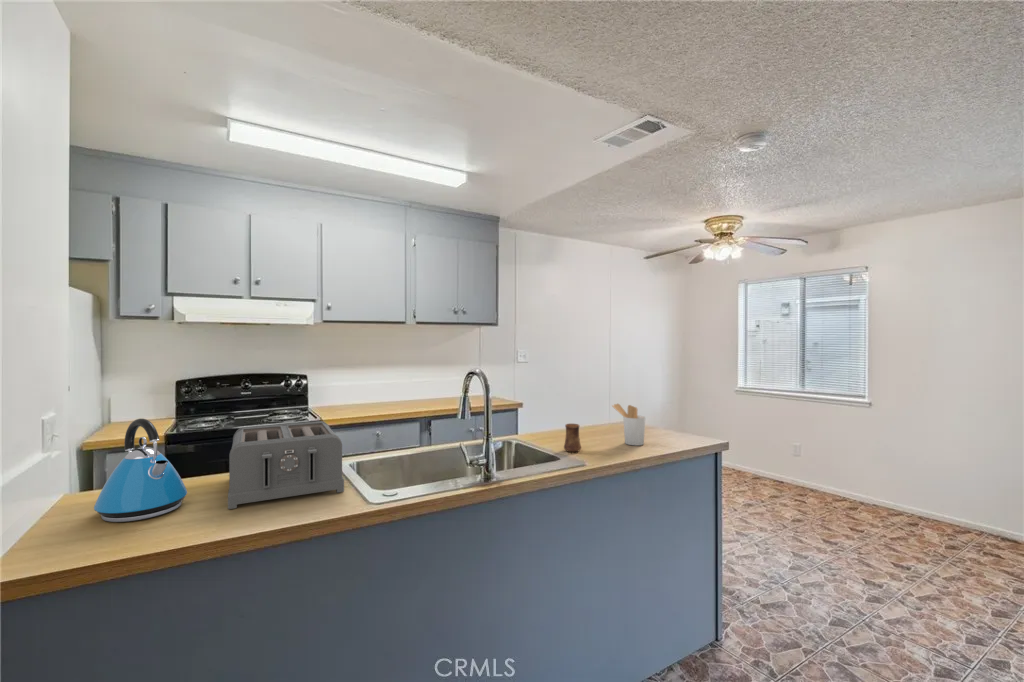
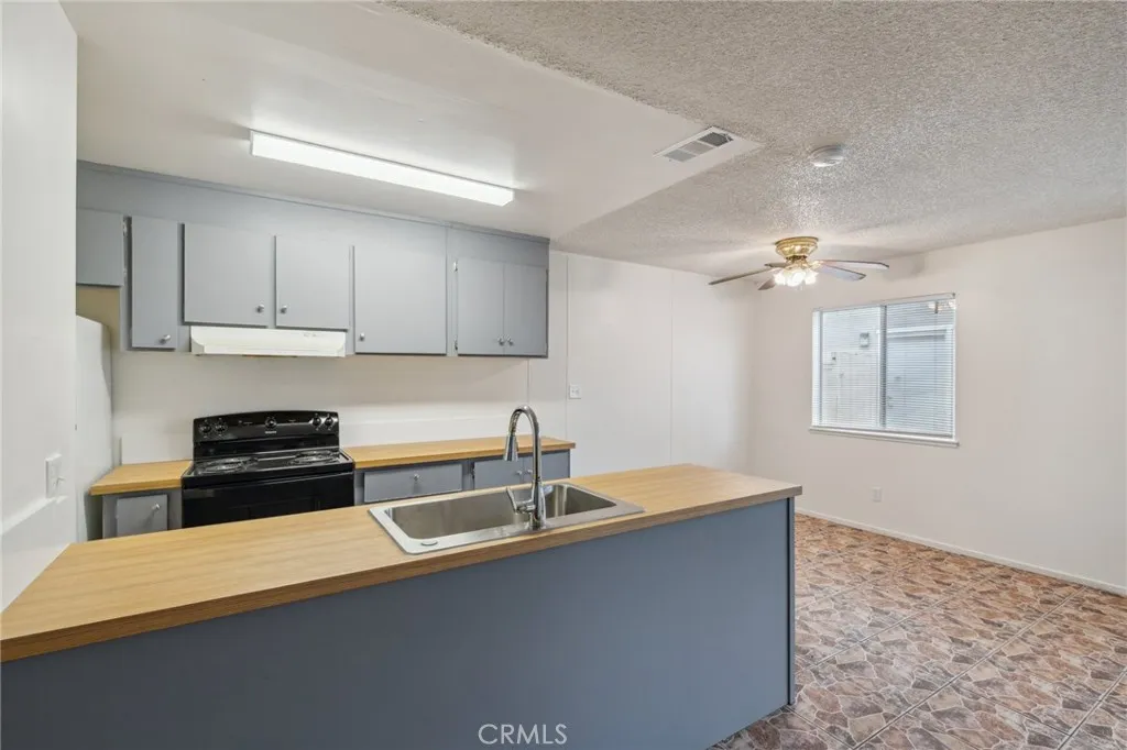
- toaster (286, 459)
- utensil holder (628, 423)
- kettle (141, 464)
- cup (572, 437)
